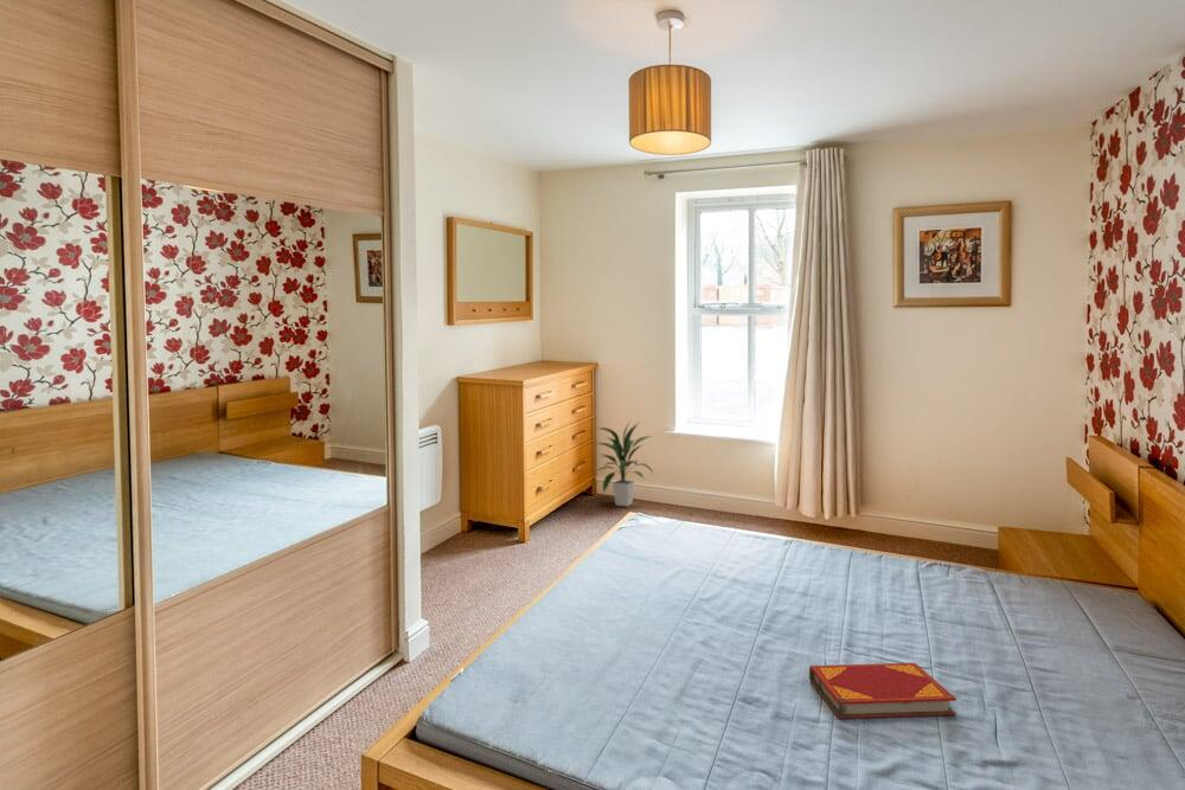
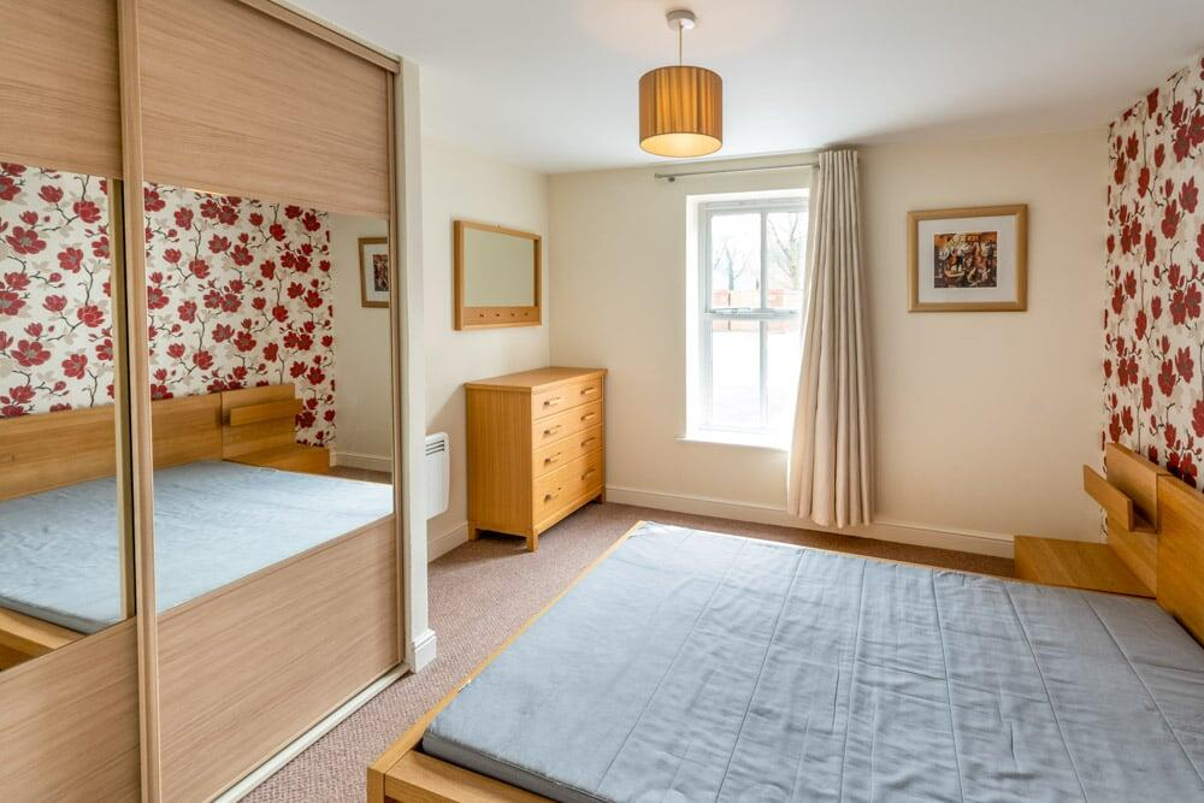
- hardback book (878, 688)
- indoor plant (620, 462)
